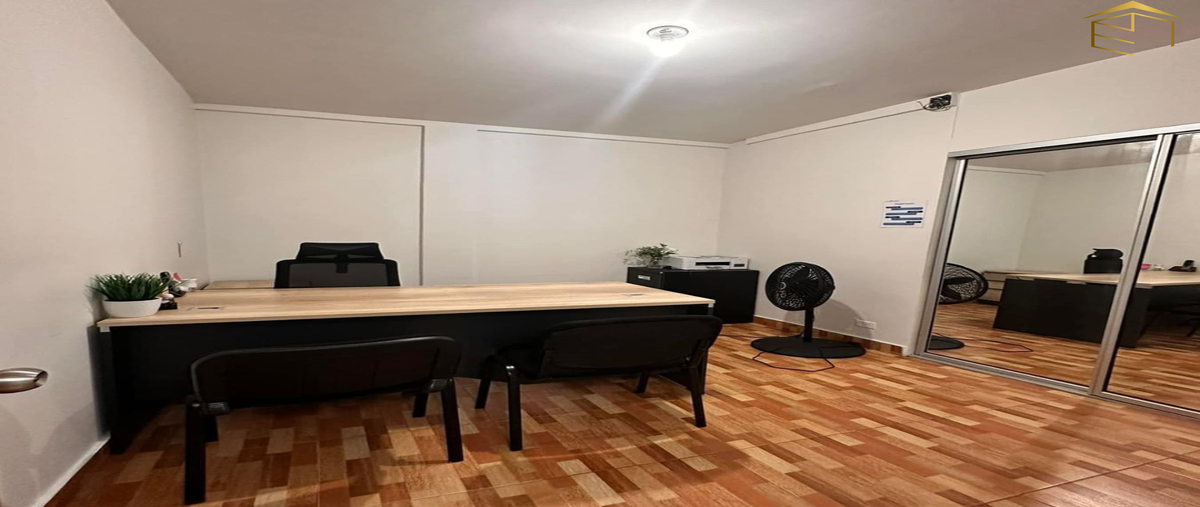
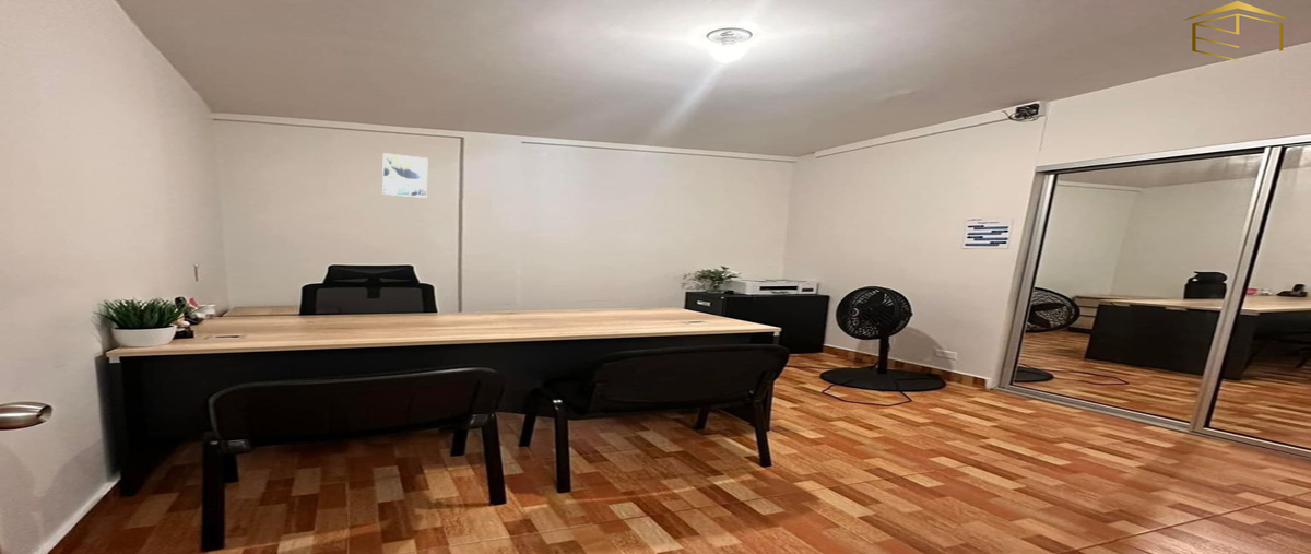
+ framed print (405, 176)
